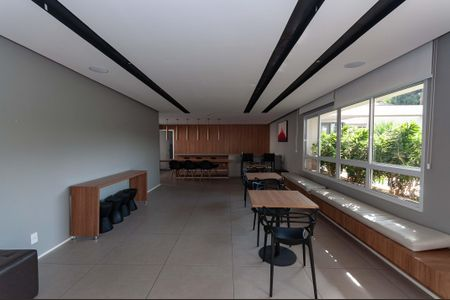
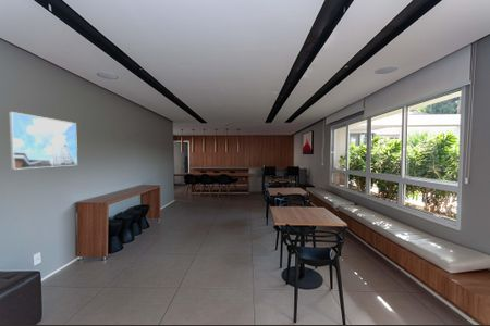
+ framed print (48, 142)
